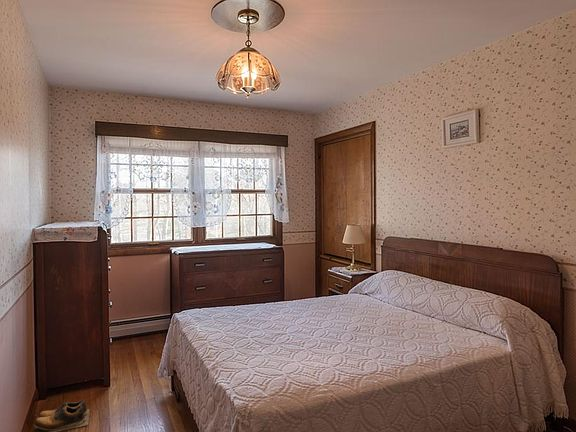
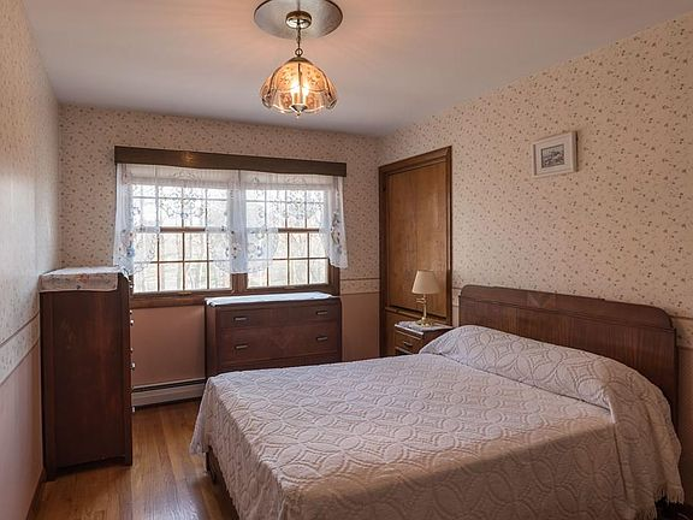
- shoes (62, 413)
